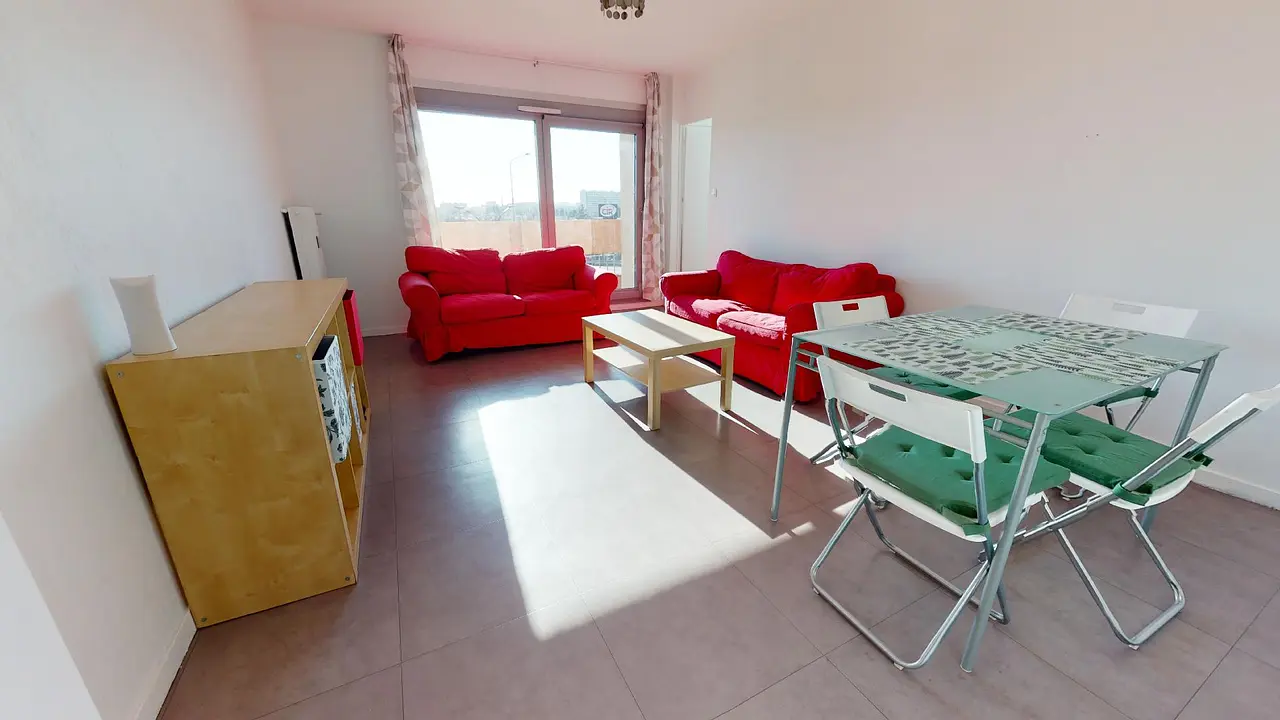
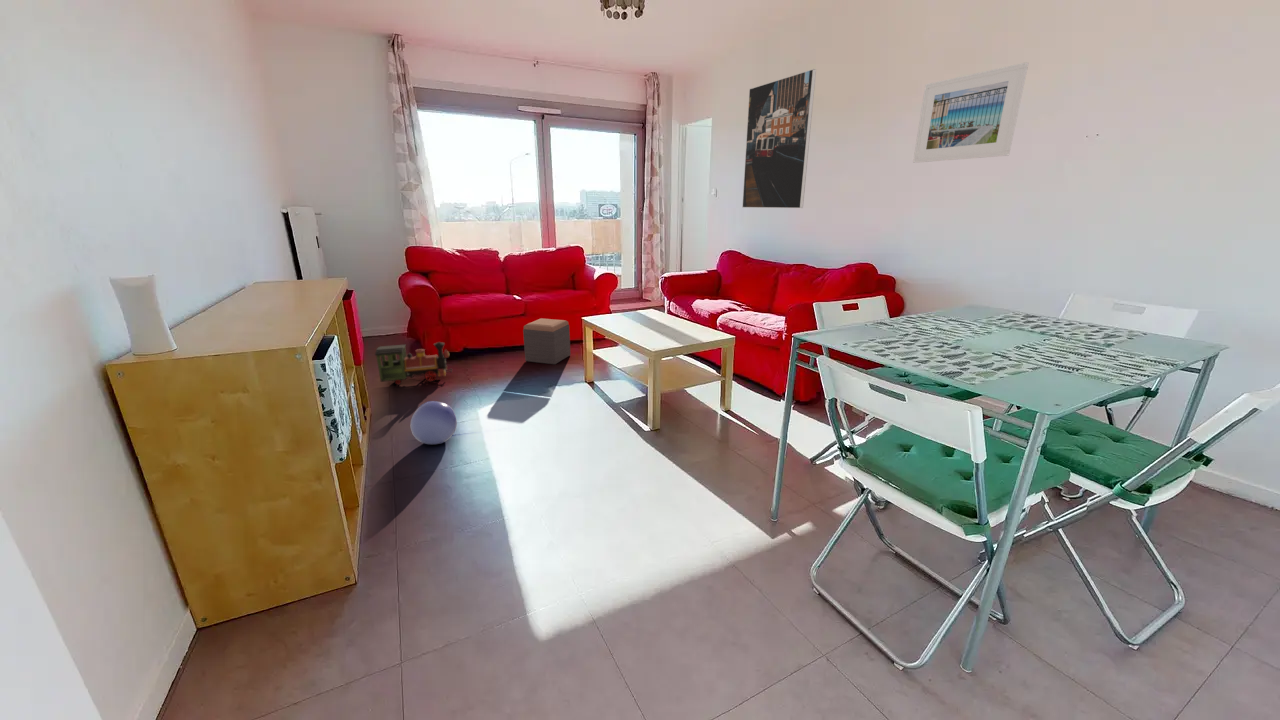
+ footstool (547, 340)
+ toy train (415, 362)
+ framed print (964, 117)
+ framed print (775, 146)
+ ball (433, 422)
